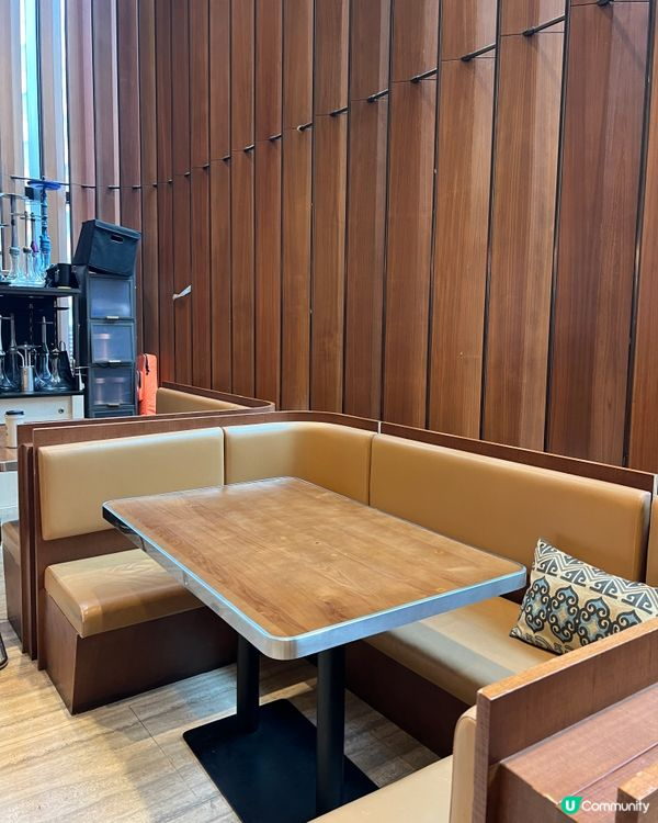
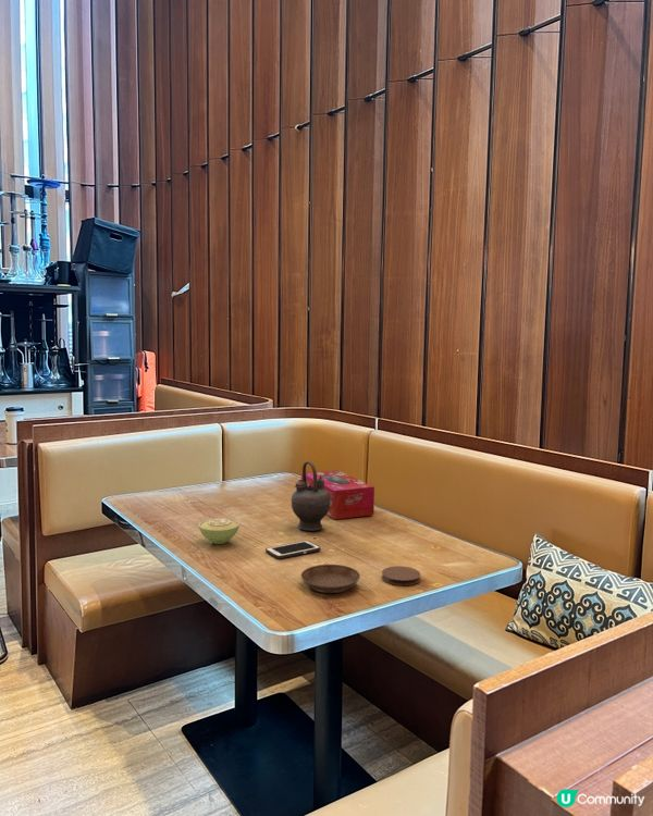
+ coaster (401, 576)
+ saucer (330, 579)
+ sugar bowl (219, 530)
+ cell phone (293, 549)
+ tissue box (335, 493)
+ teapot (308, 493)
